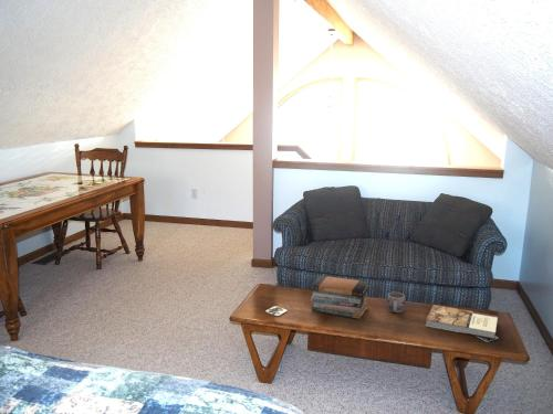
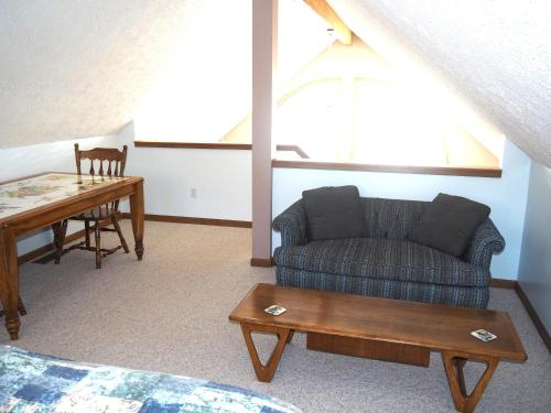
- book (461, 320)
- mug (395, 302)
- book stack (338, 296)
